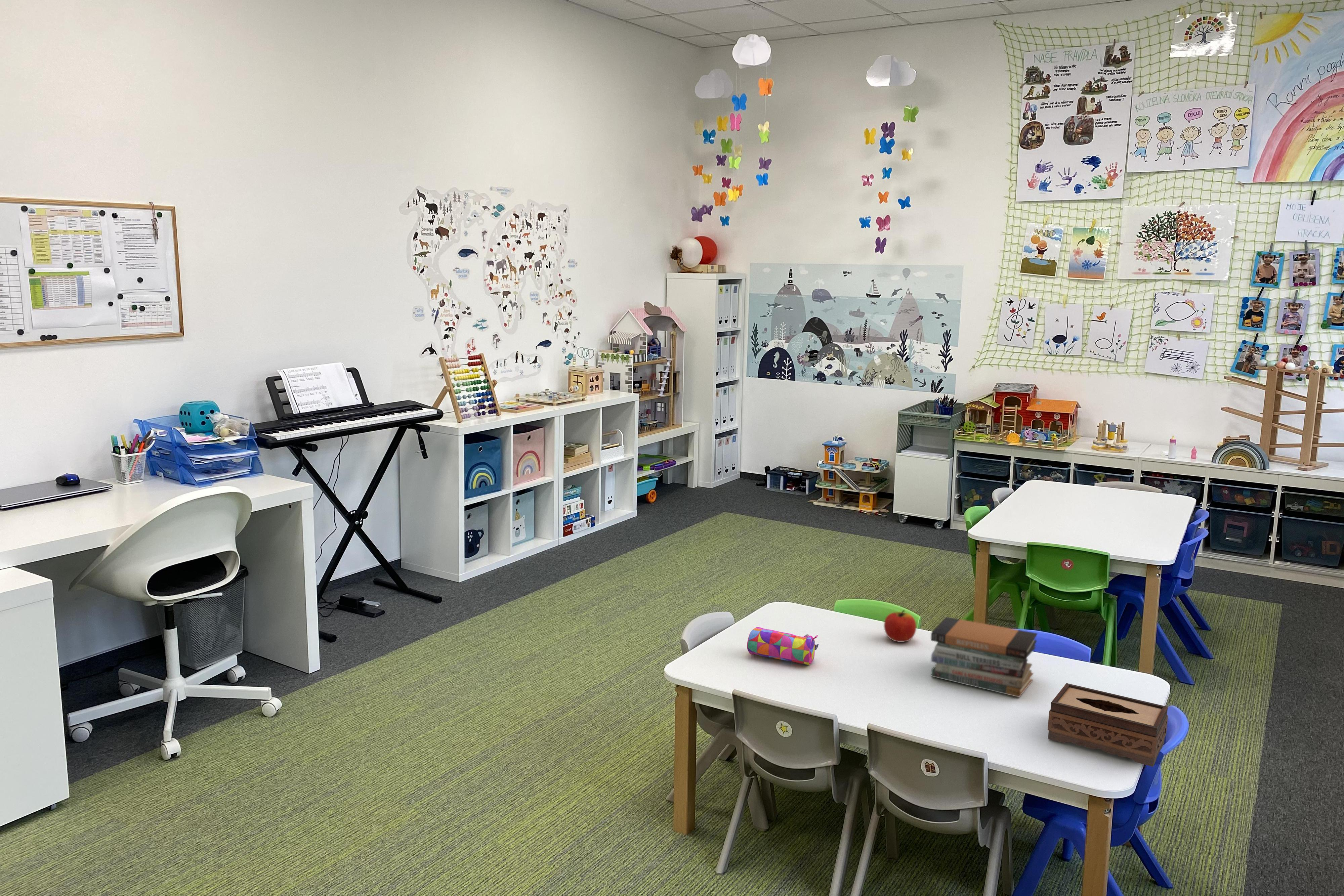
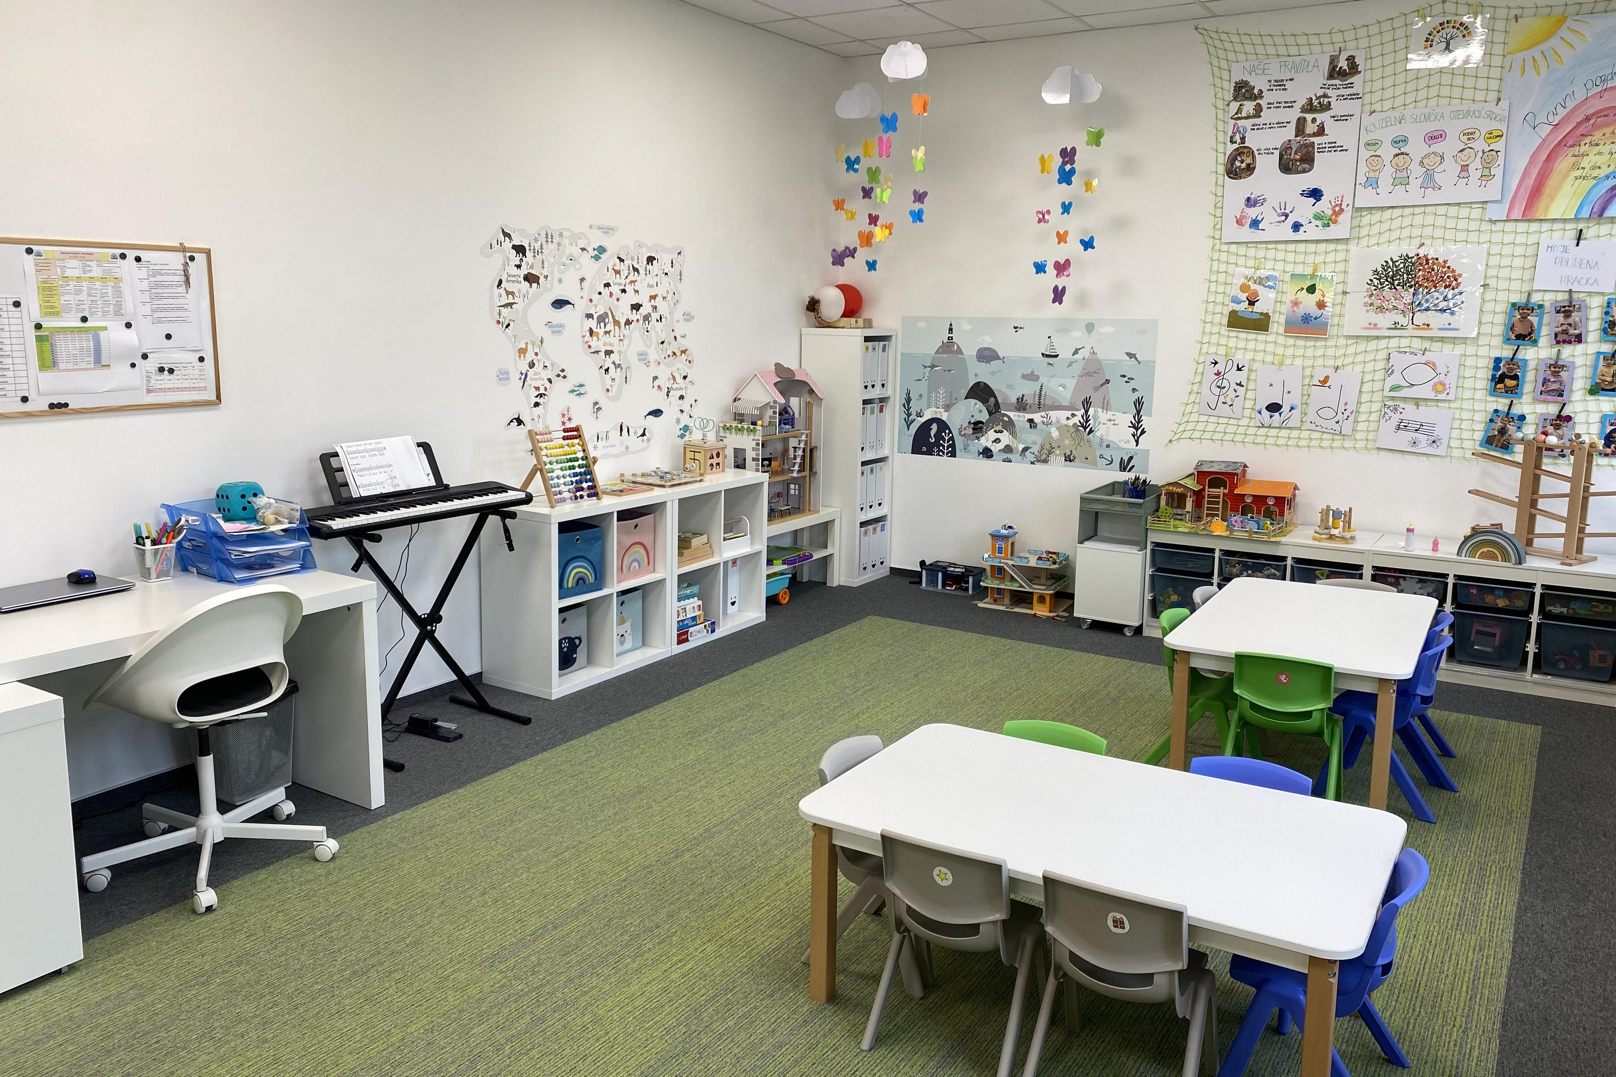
- book stack (982, 655)
- apple (900, 625)
- tissue box (1107, 723)
- pencil case (783, 644)
